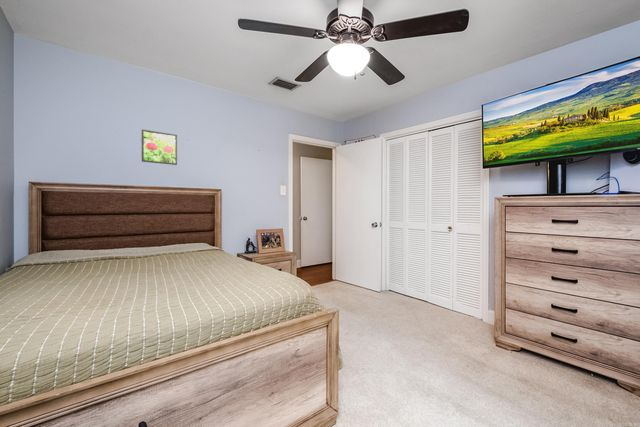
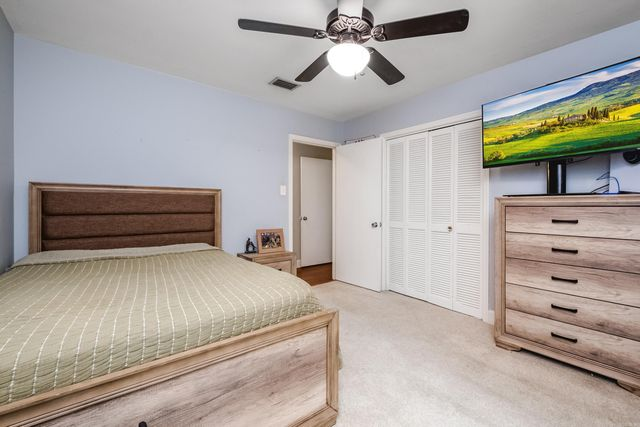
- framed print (159, 147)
